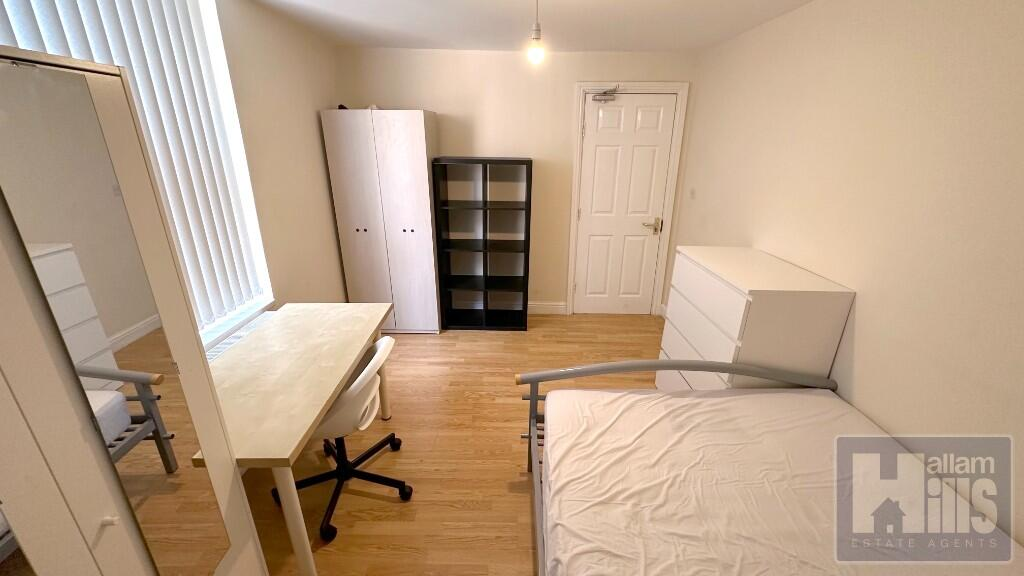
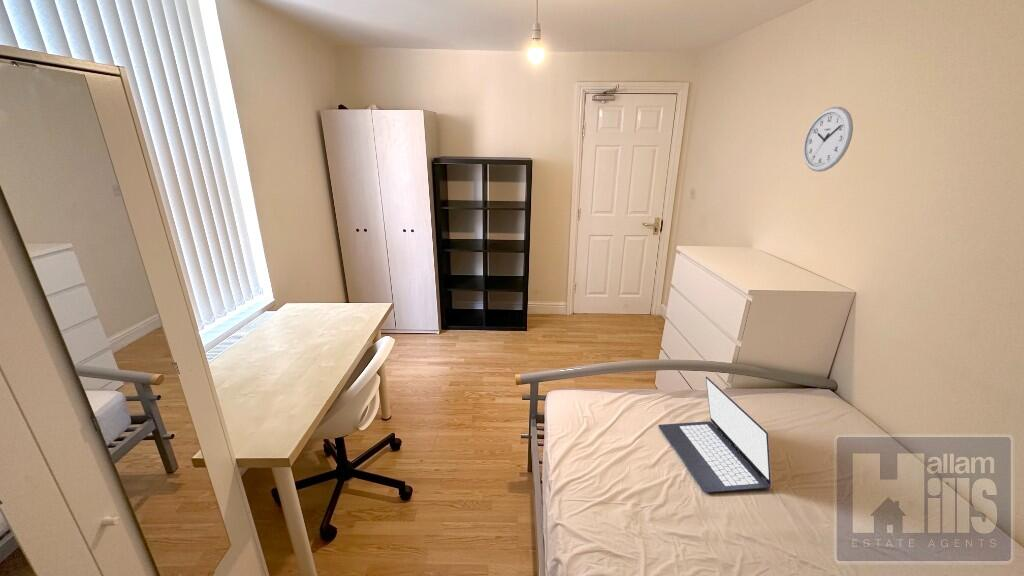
+ wall clock (824, 140)
+ laptop (712, 428)
